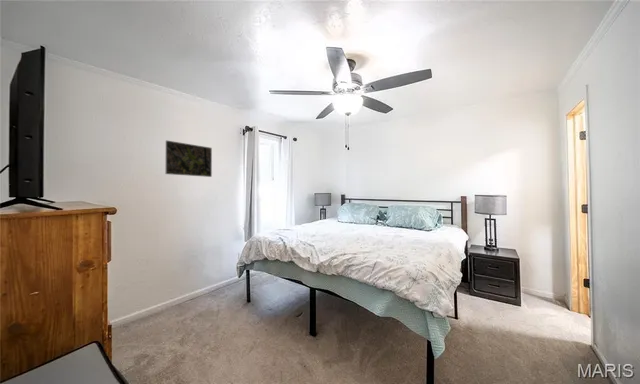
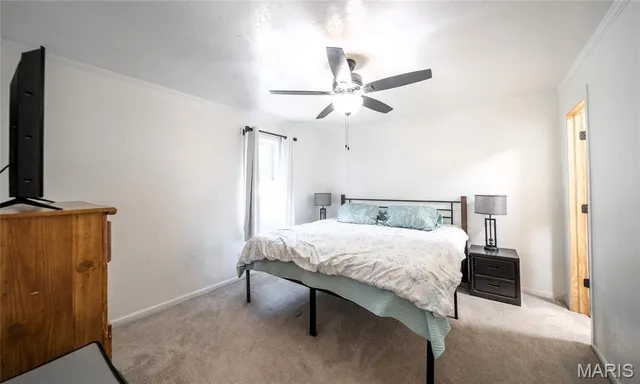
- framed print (190, 160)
